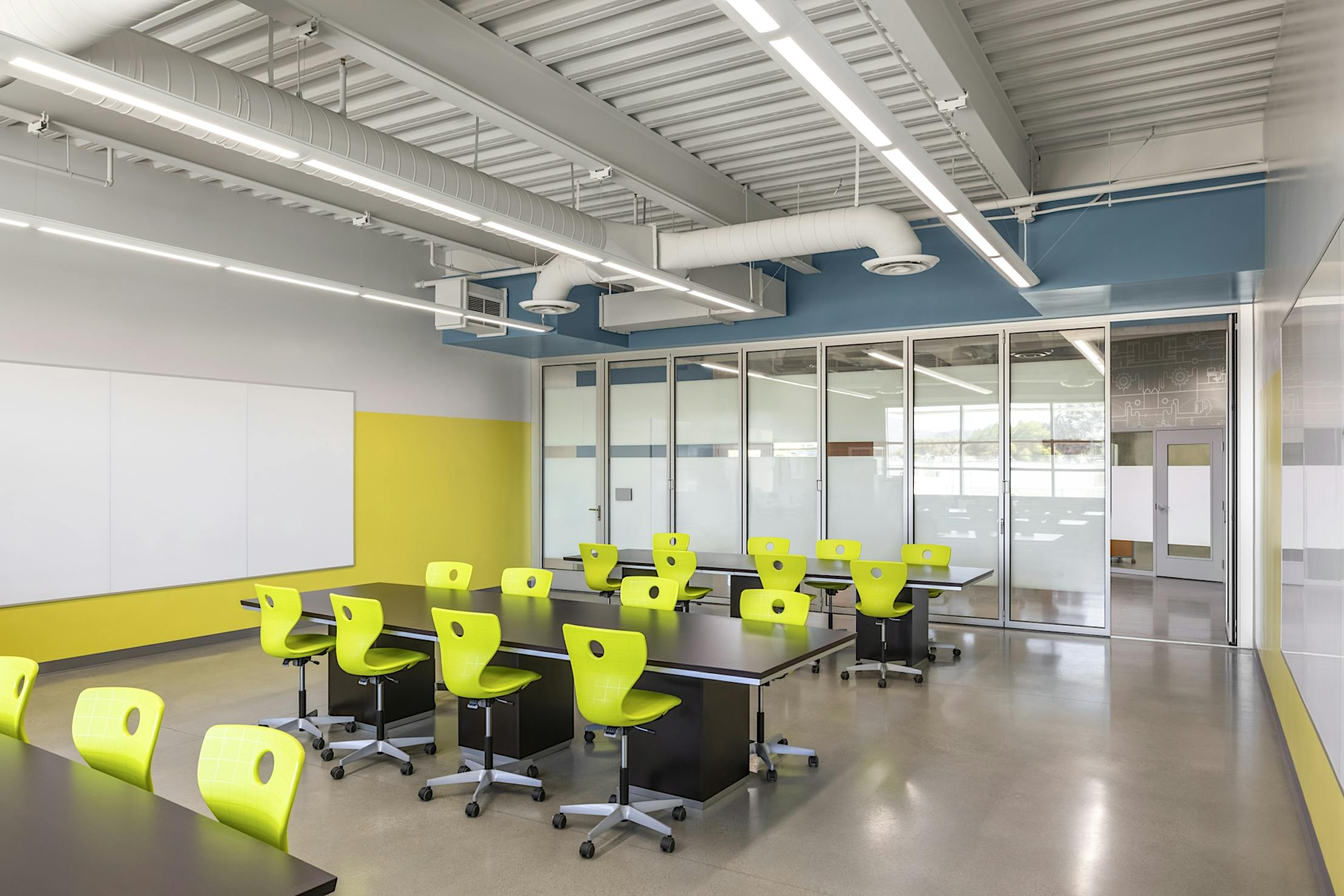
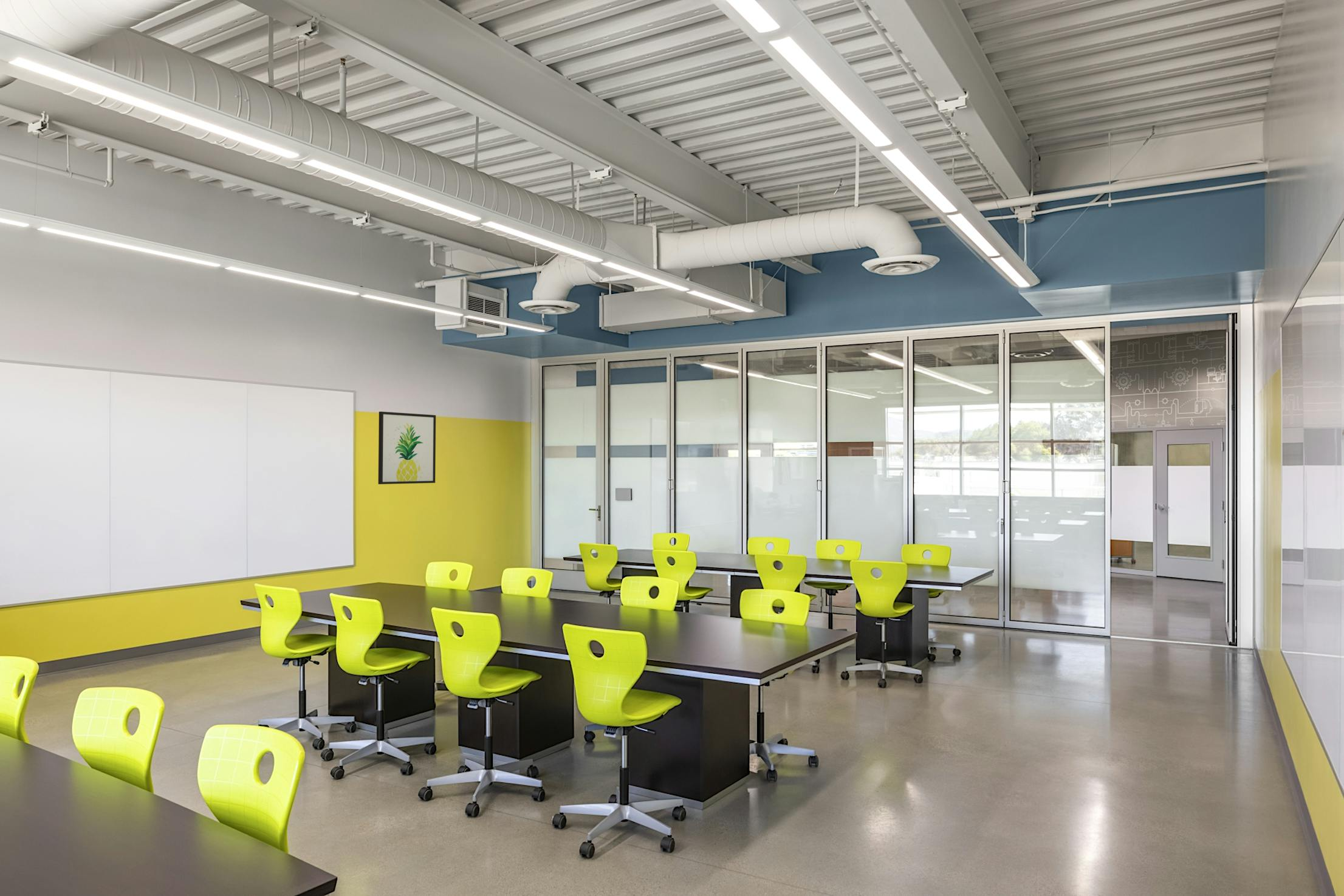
+ wall art (408, 448)
